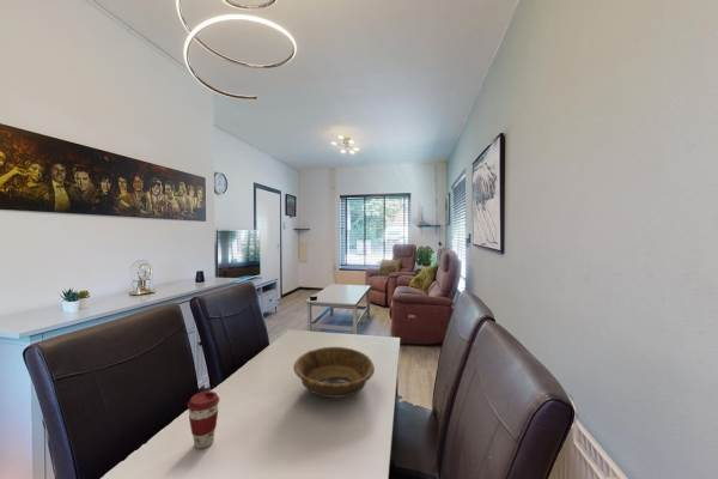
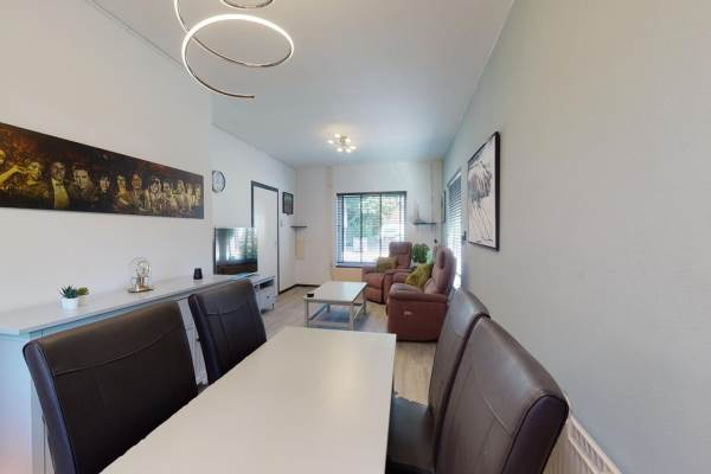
- decorative bowl (334, 374)
- coffee cup (203, 419)
